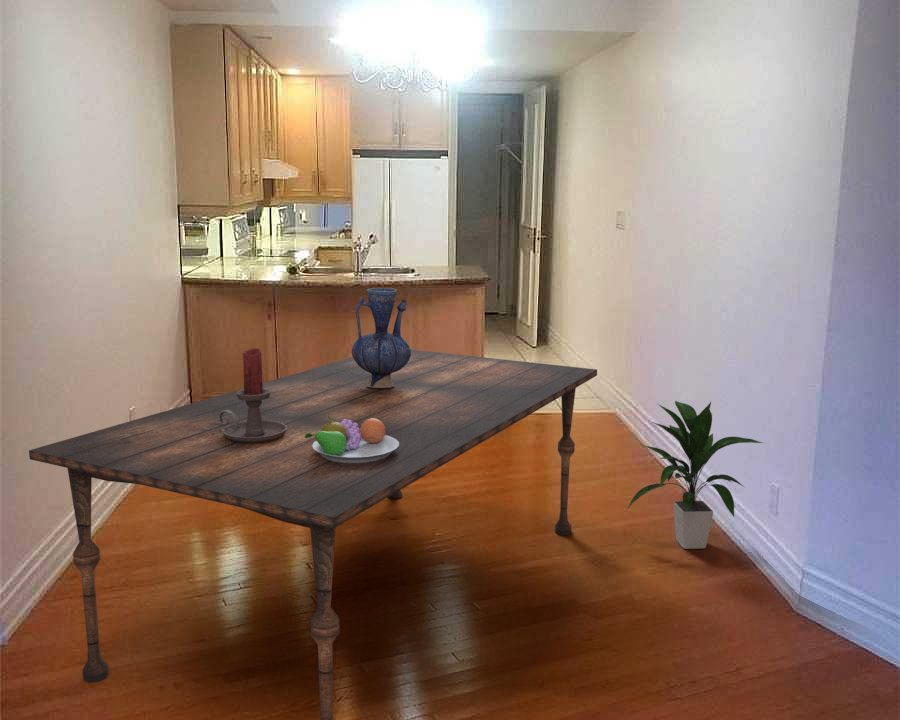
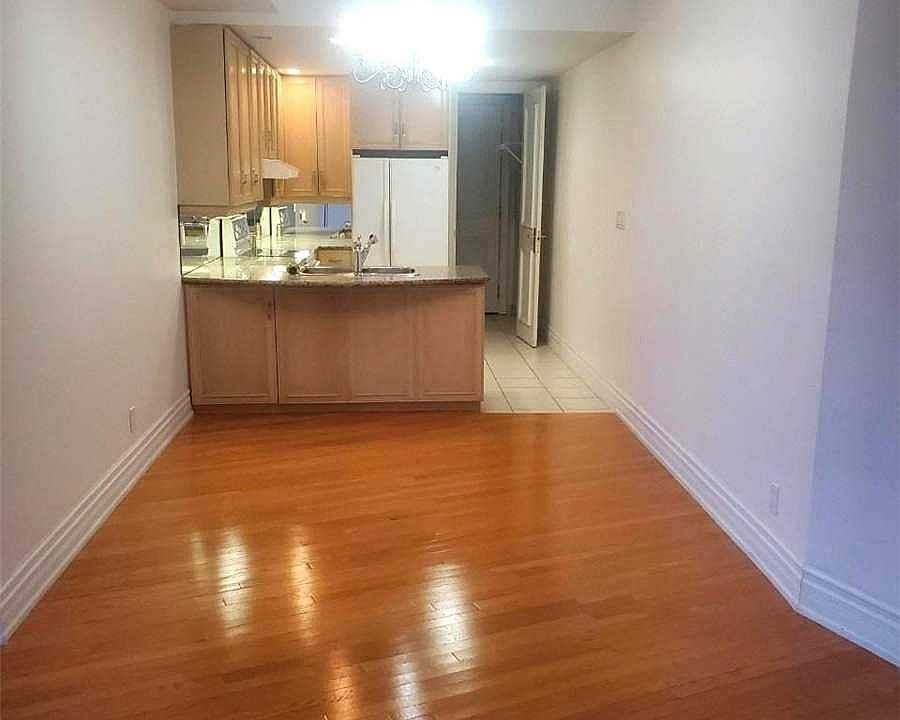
- fruit bowl (352, 435)
- candle holder (246, 391)
- dining table (370, 499)
- indoor plant (688, 471)
- vase (381, 337)
